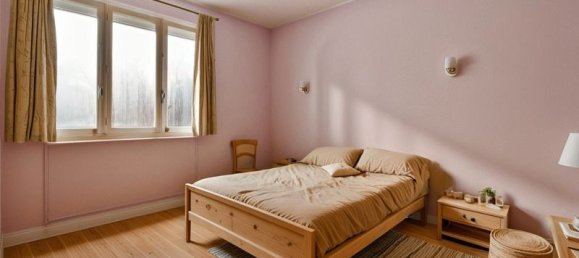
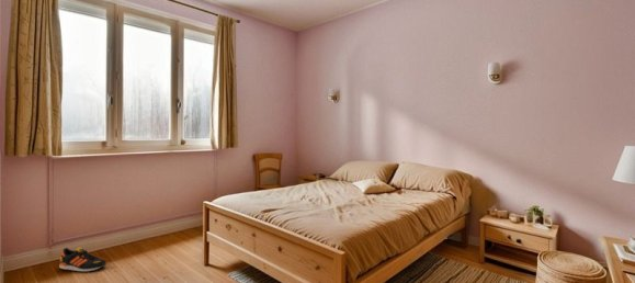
+ shoe (82, 258)
